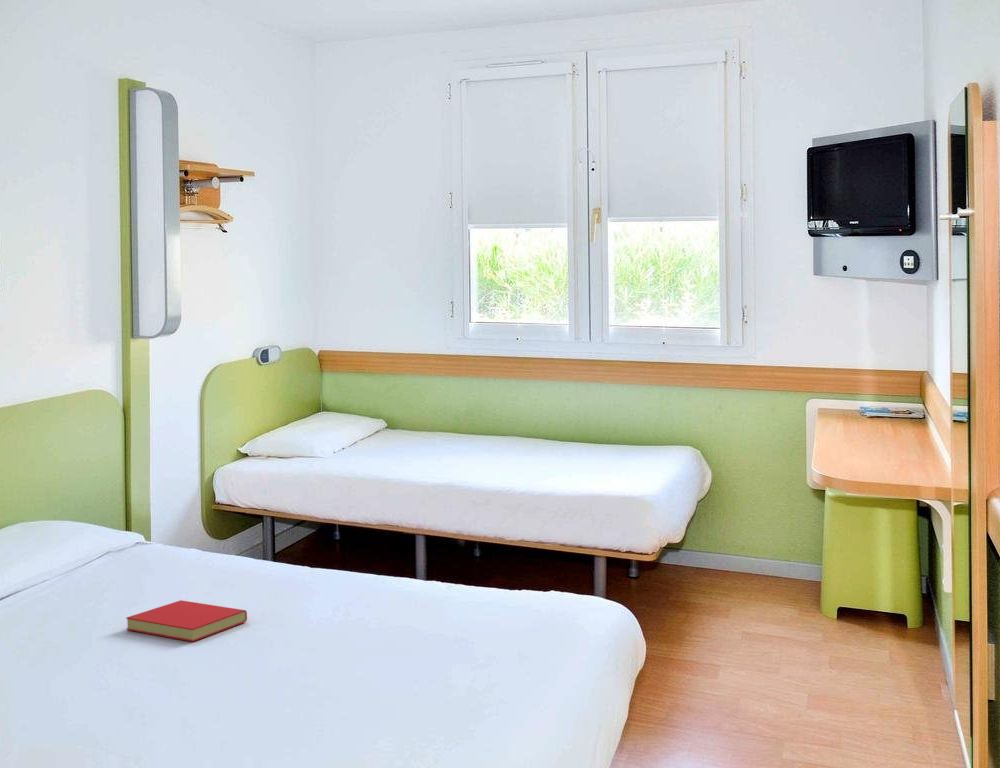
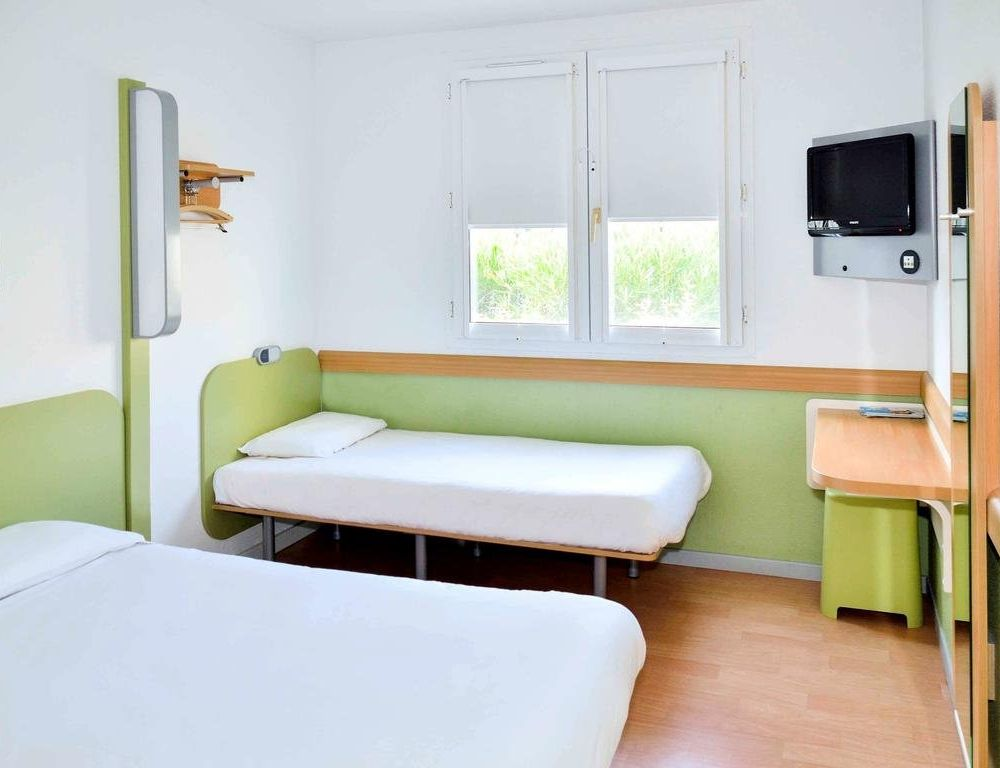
- book (187, 619)
